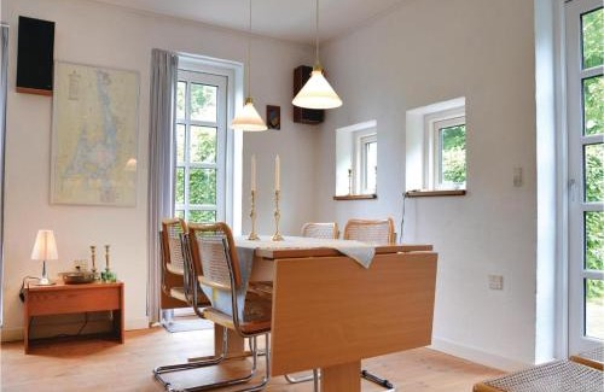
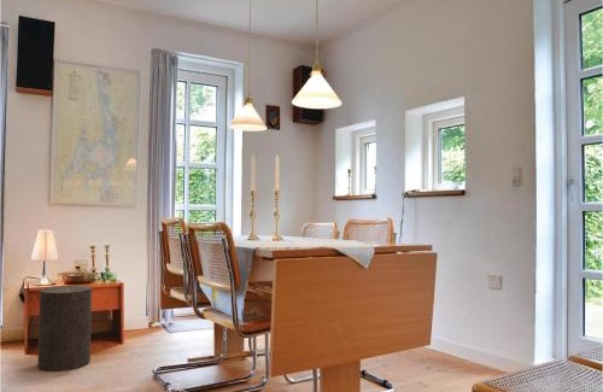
+ stool (65, 326)
